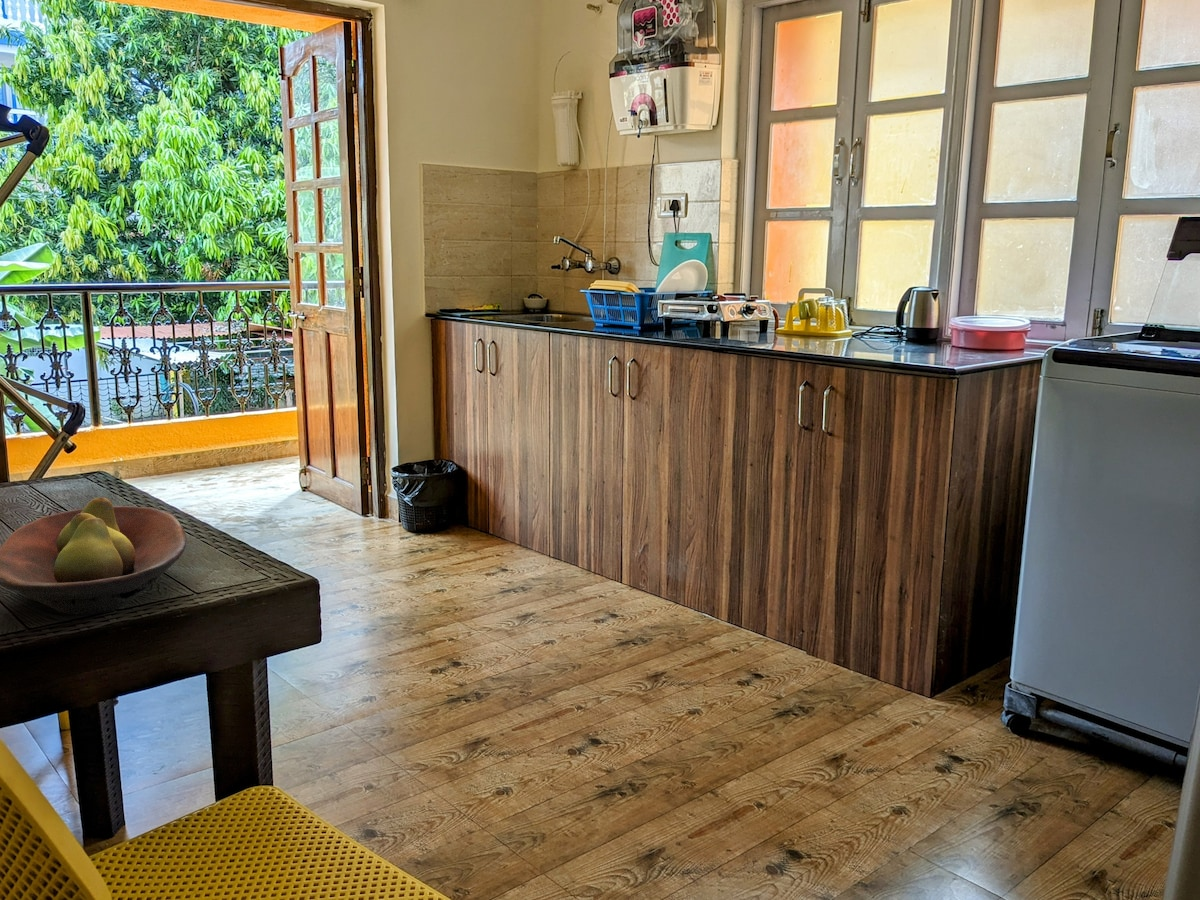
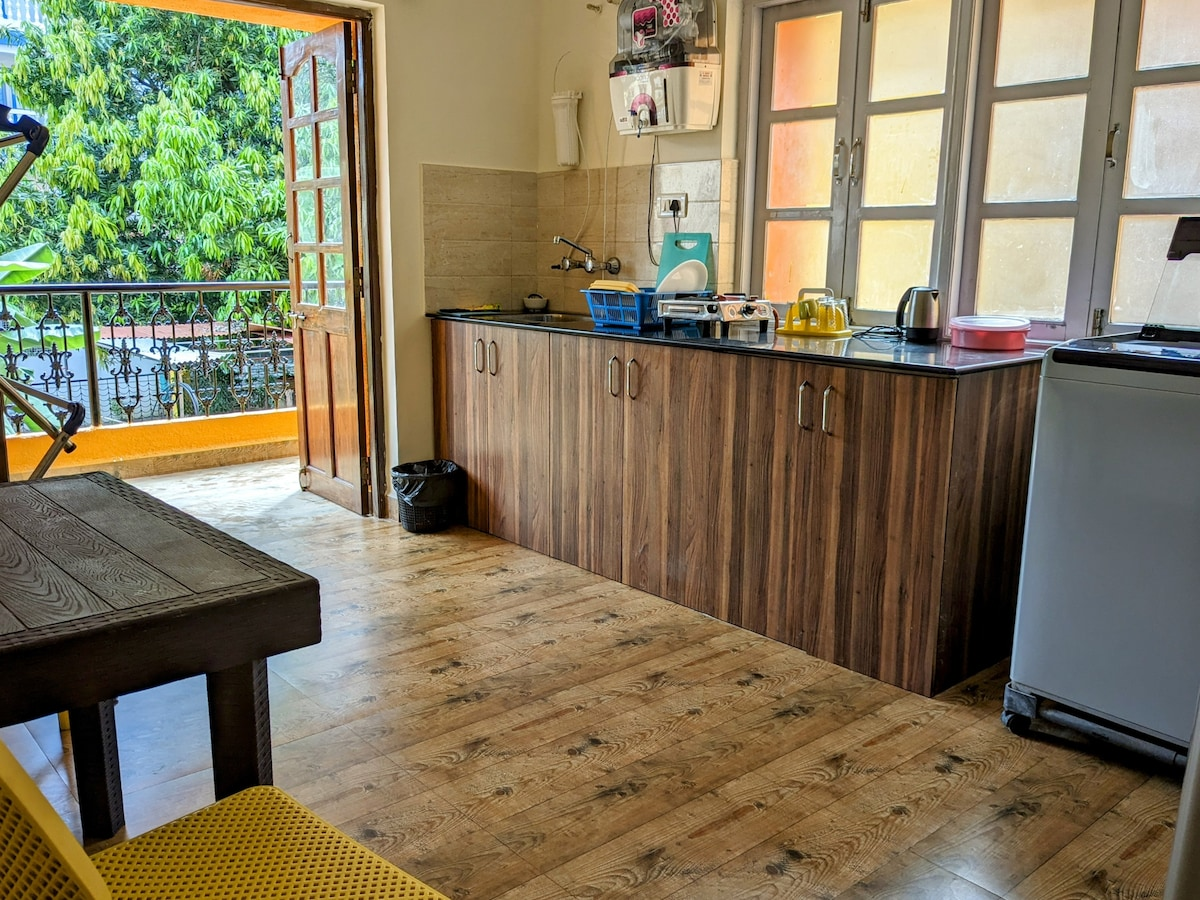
- fruit bowl (93, 545)
